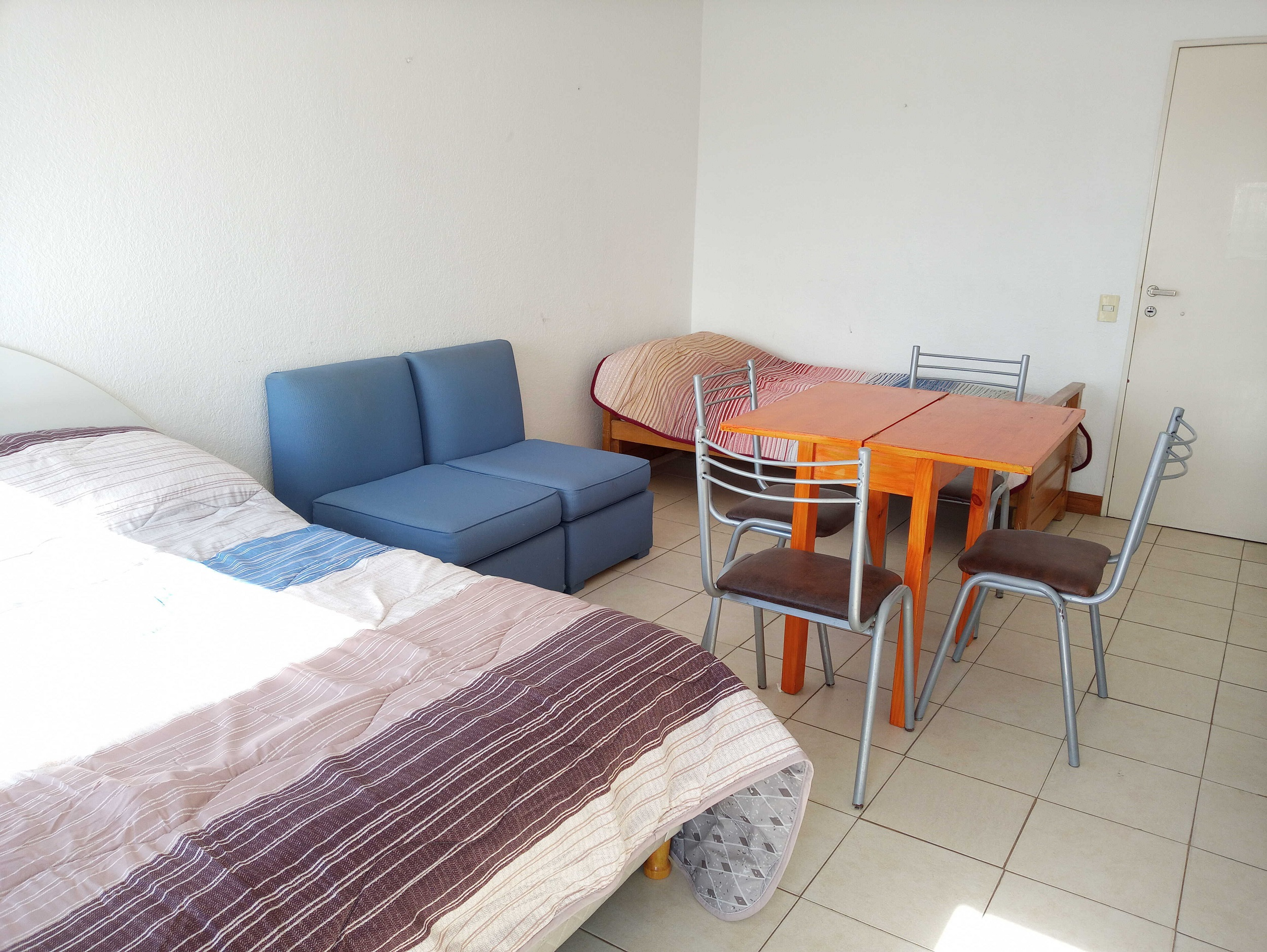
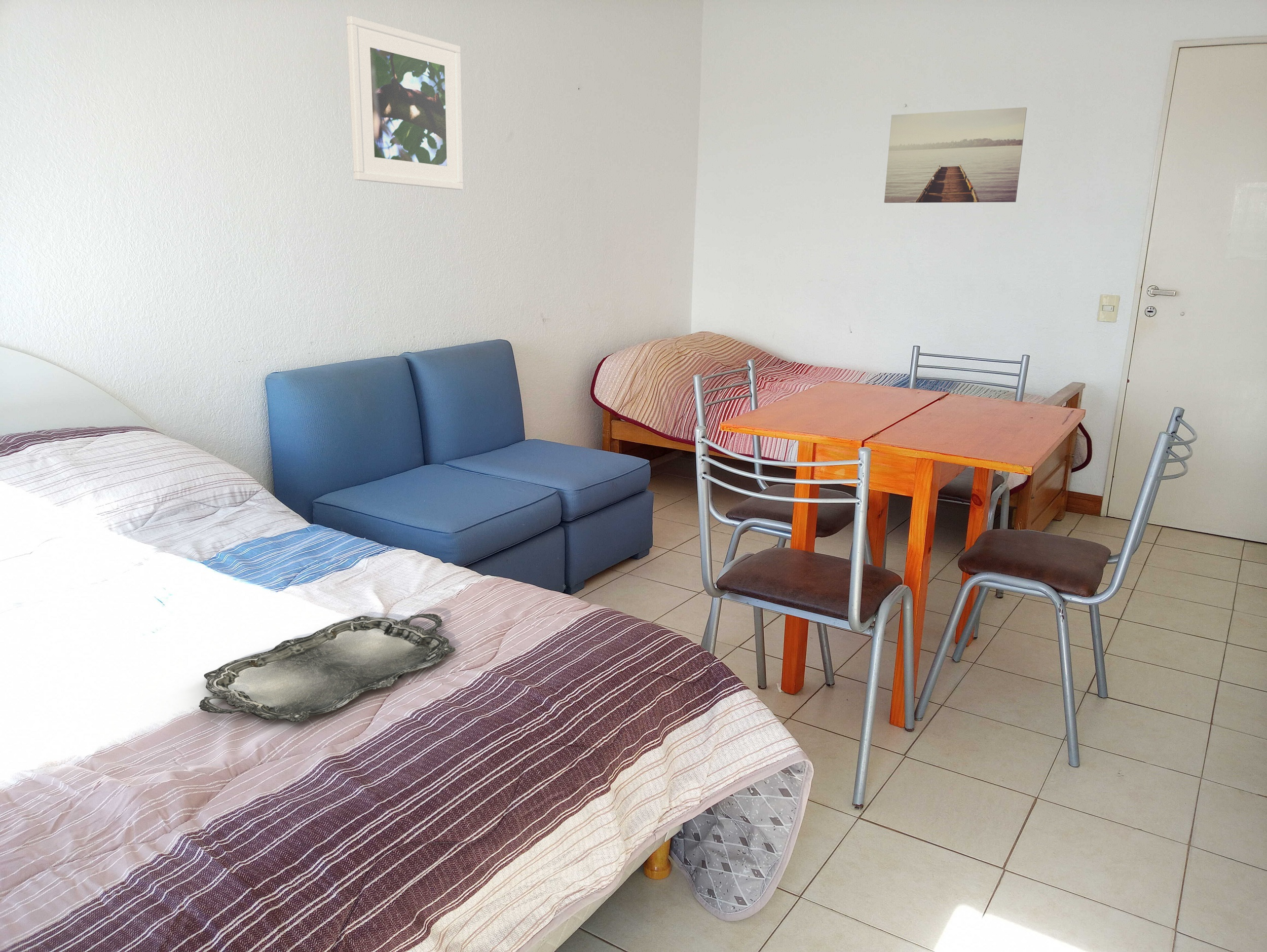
+ serving tray (334, 663)
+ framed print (409, 110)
+ wall art (952, 157)
